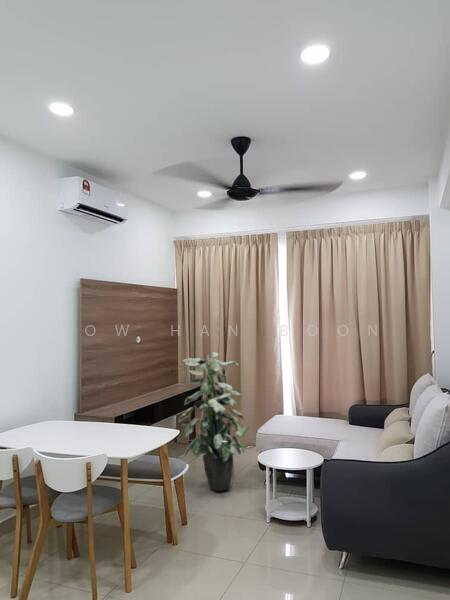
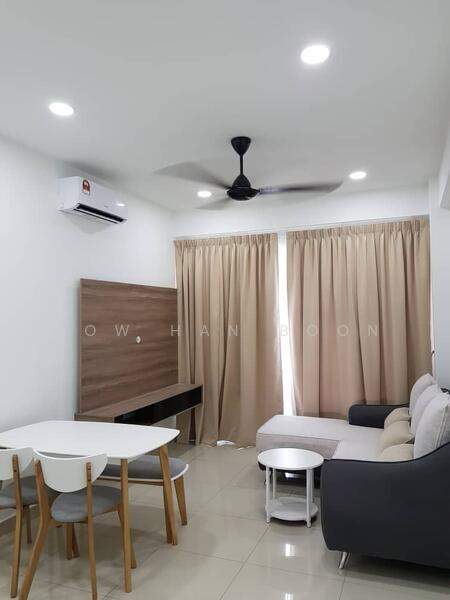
- indoor plant (212, 419)
